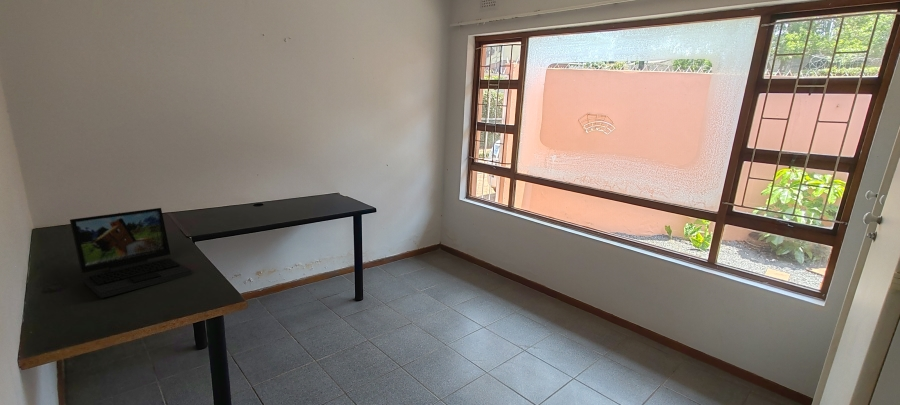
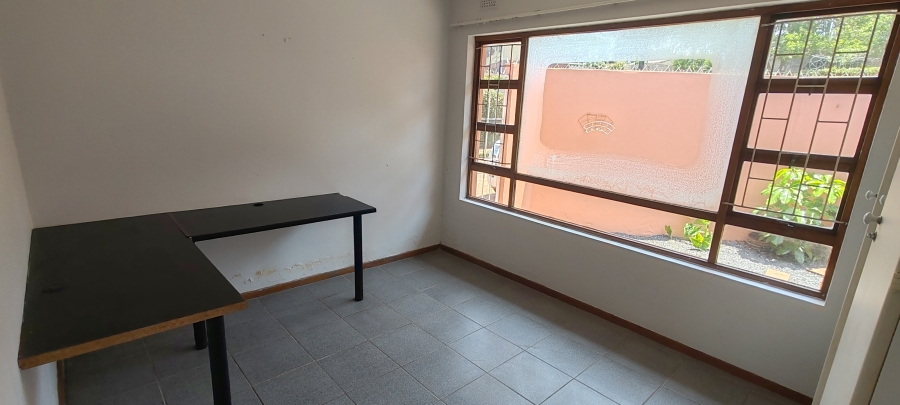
- laptop (133, 247)
